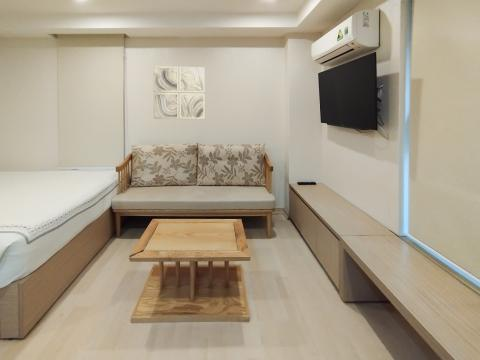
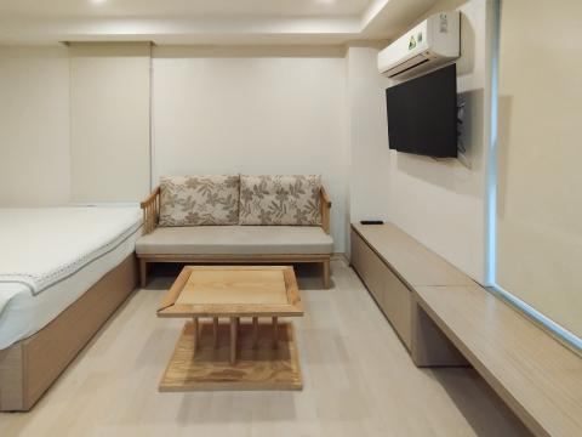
- wall art (178, 94)
